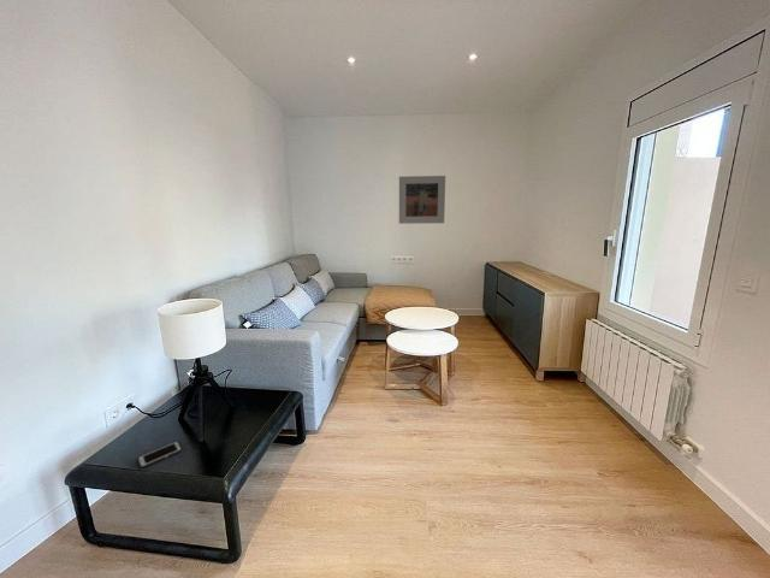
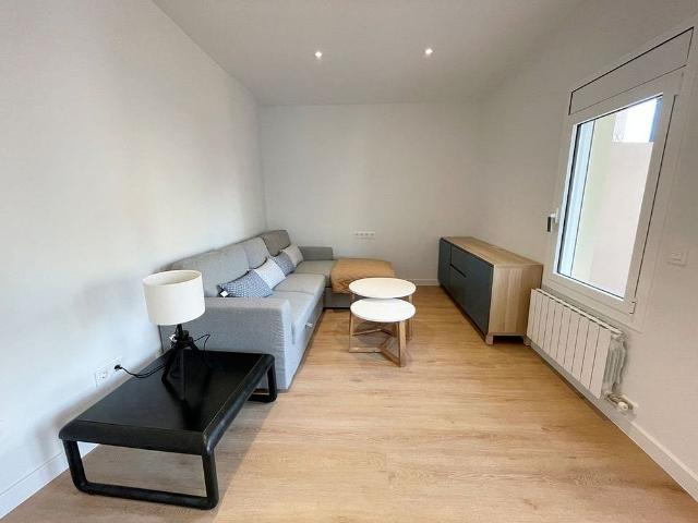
- cell phone (160, 454)
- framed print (421, 200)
